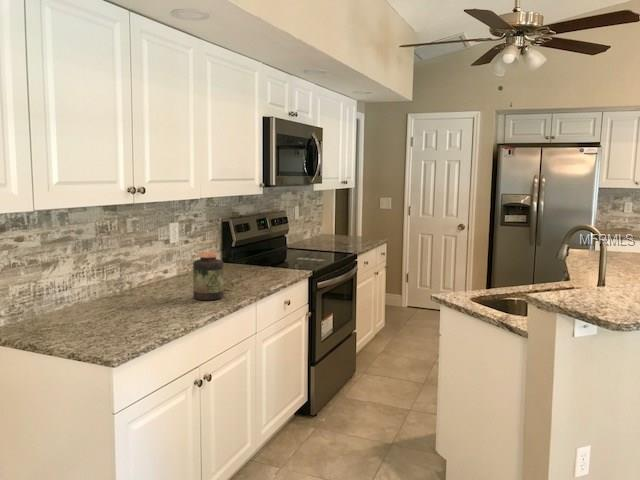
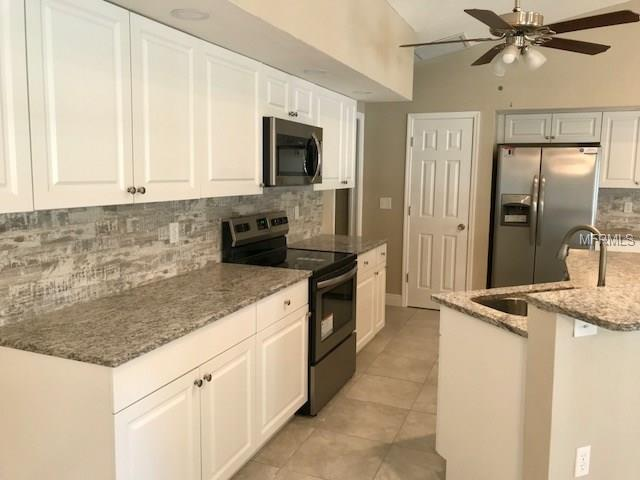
- jar (208, 275)
